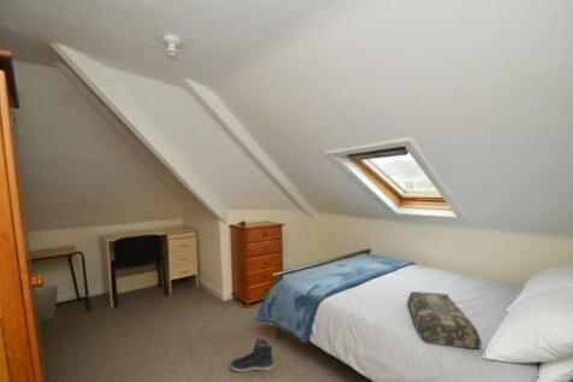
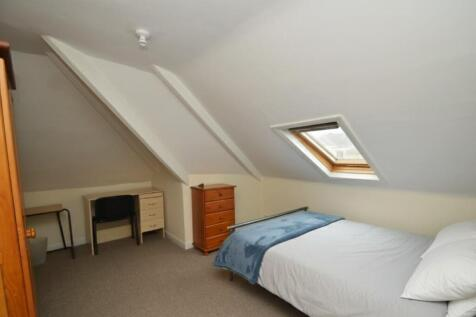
- sneaker (252, 353)
- cushion (437, 315)
